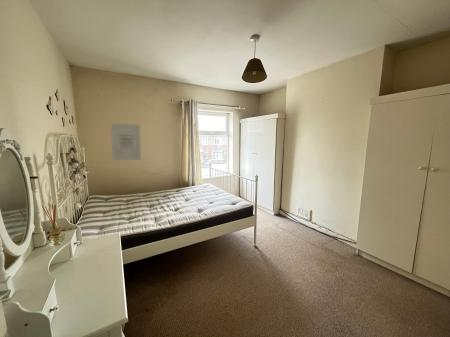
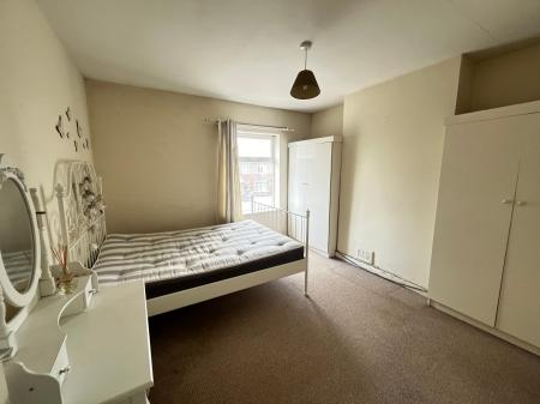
- wall art (126, 142)
